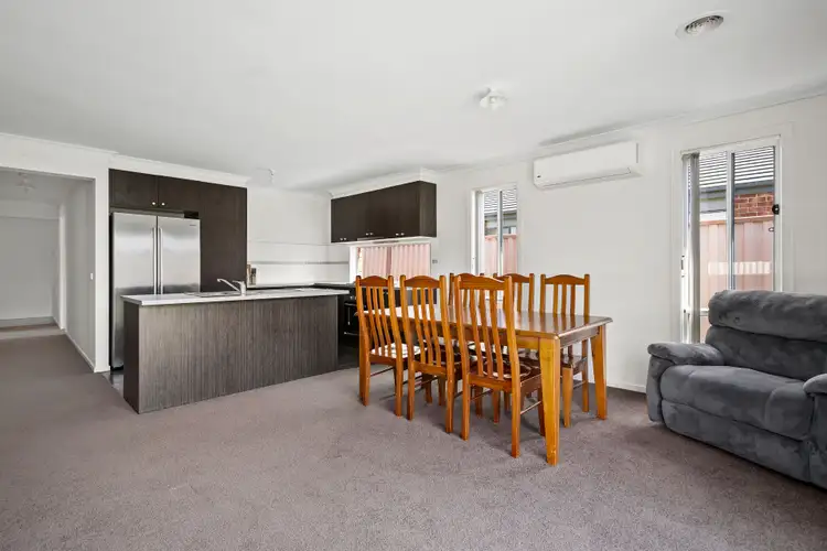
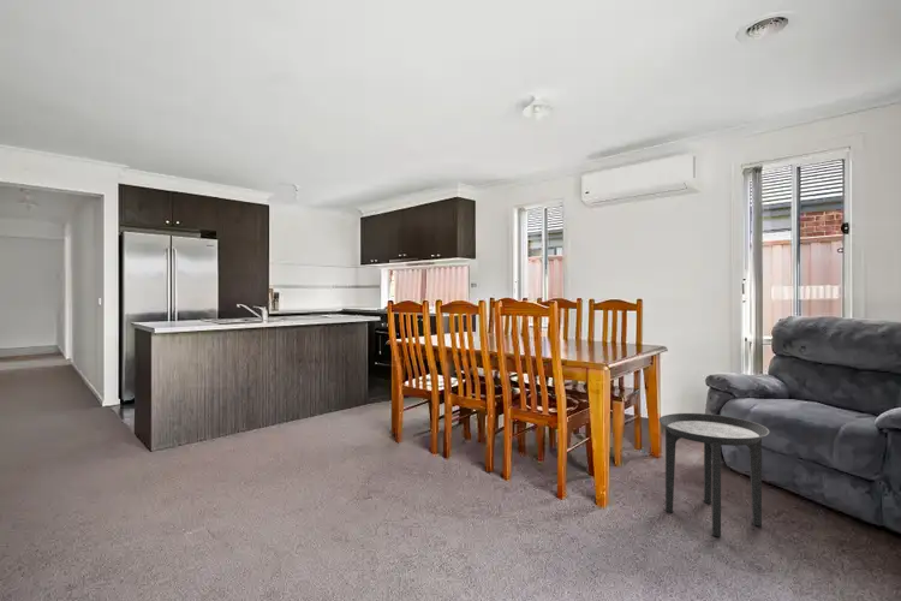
+ side table (710, 470)
